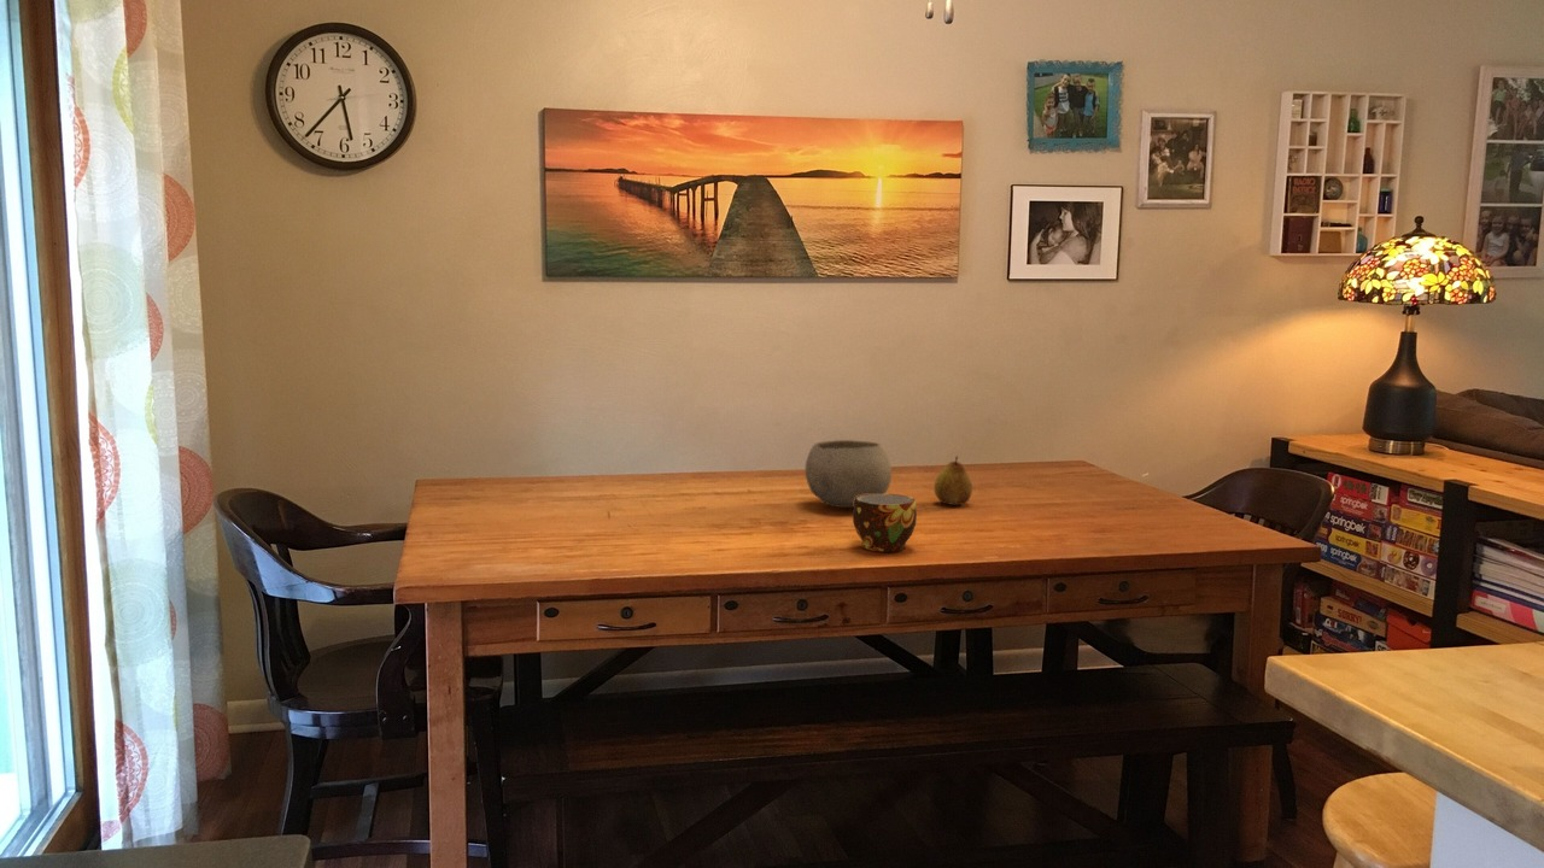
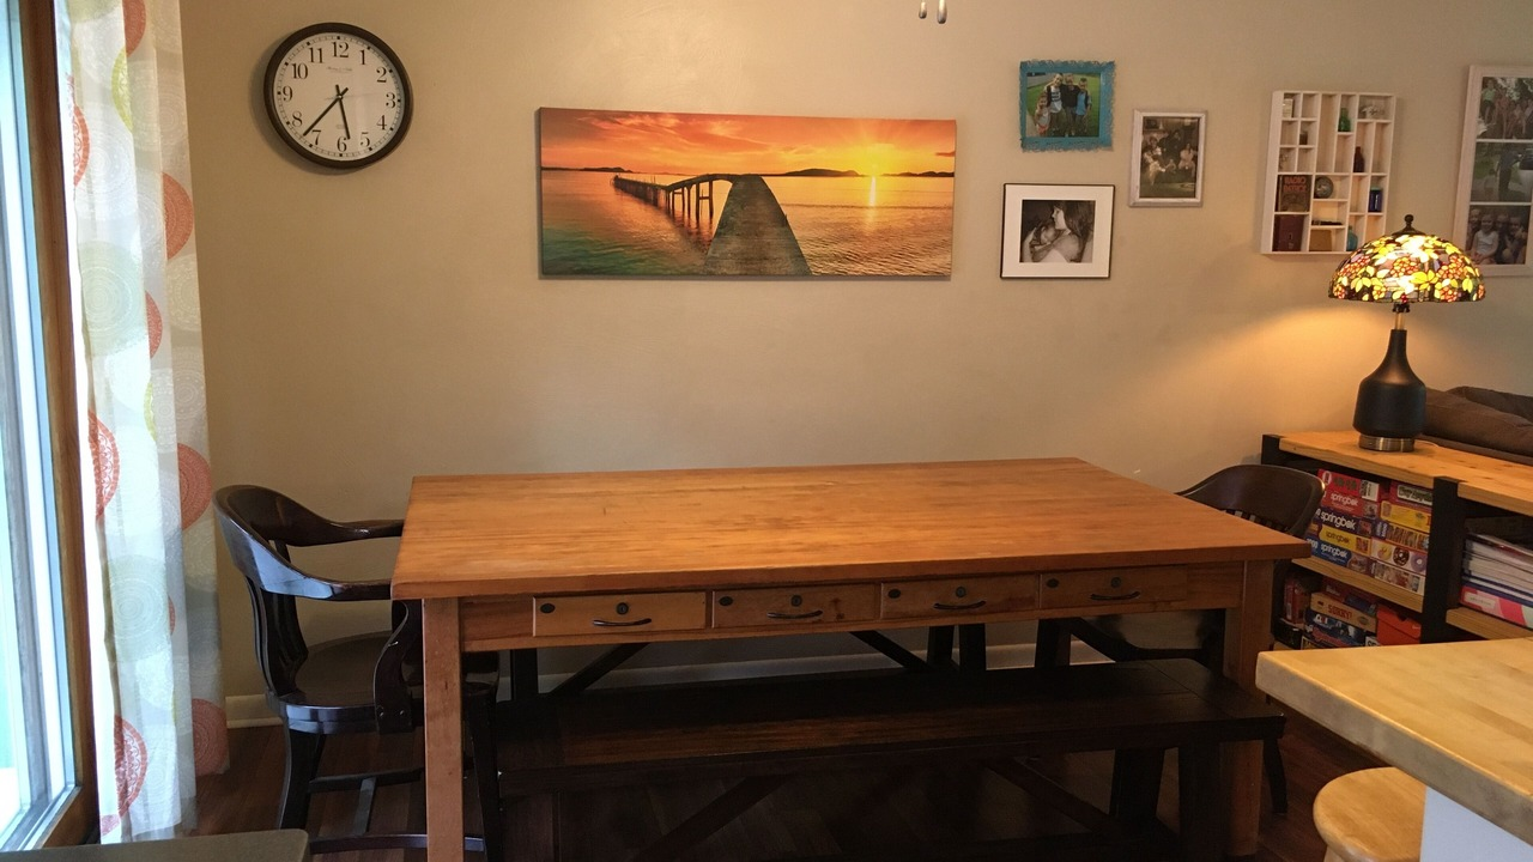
- cup (881, 522)
- bowl (848, 475)
- fruit (953, 479)
